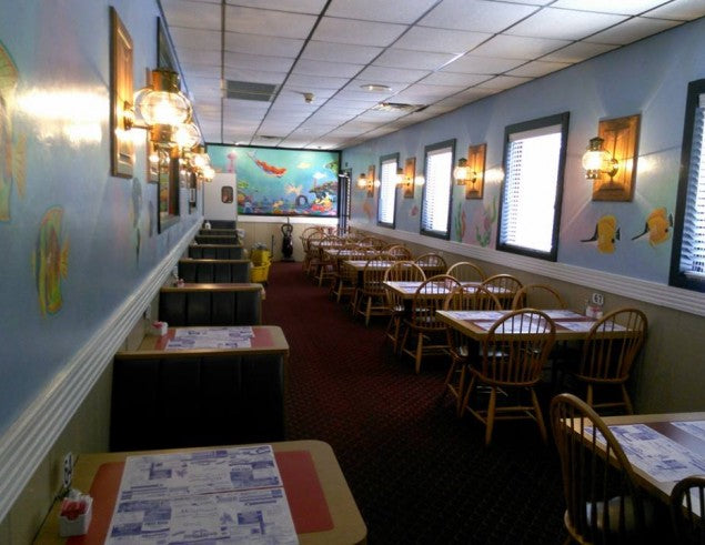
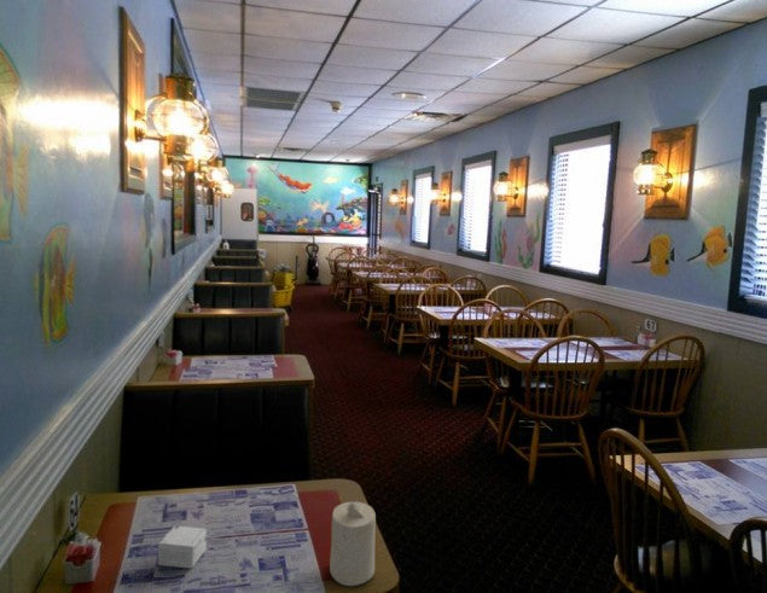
+ candle (353, 536)
+ small box (182, 546)
